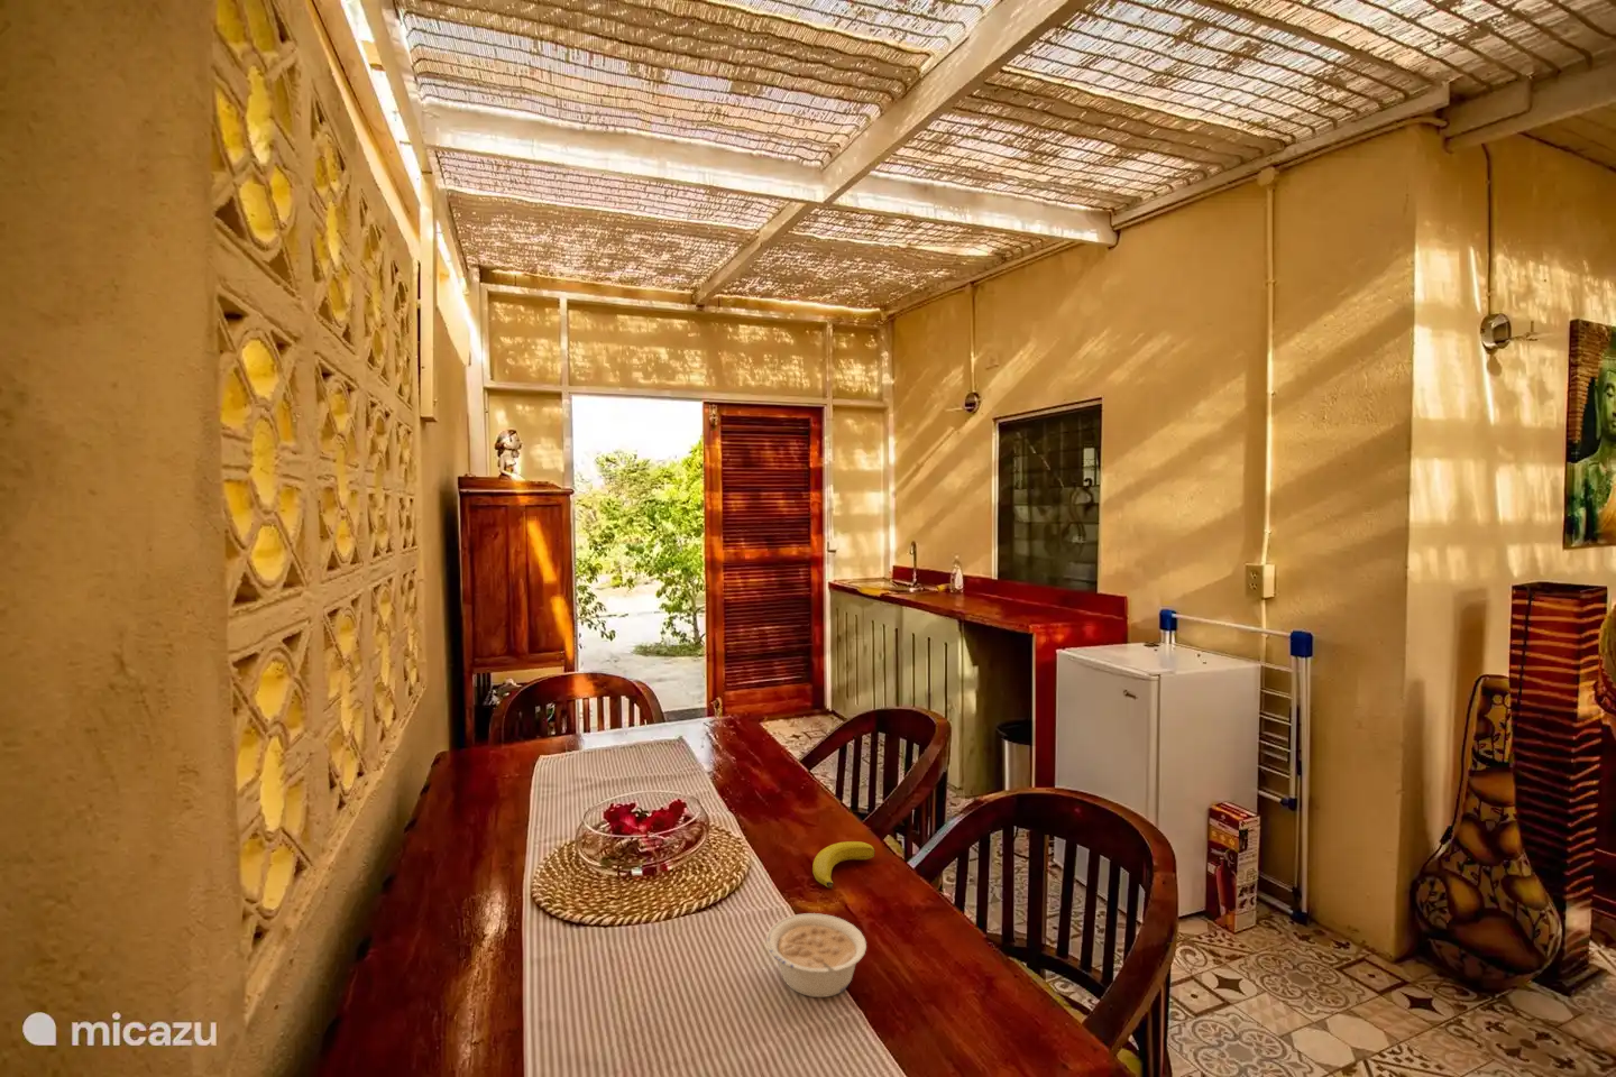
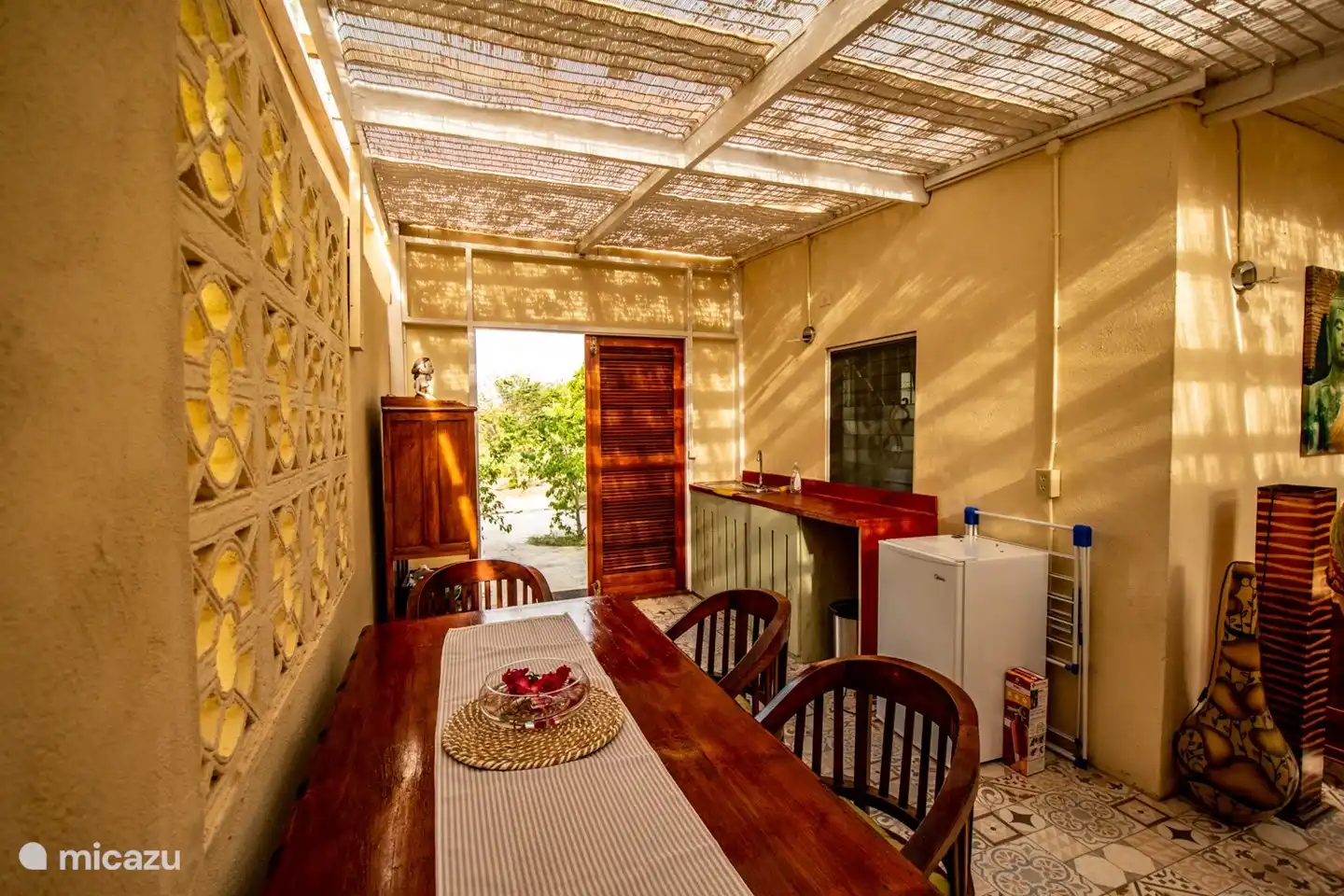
- legume (819, 956)
- banana (839, 859)
